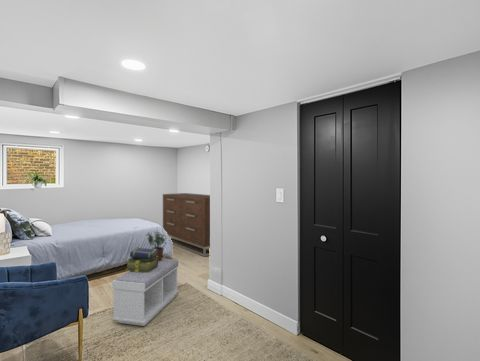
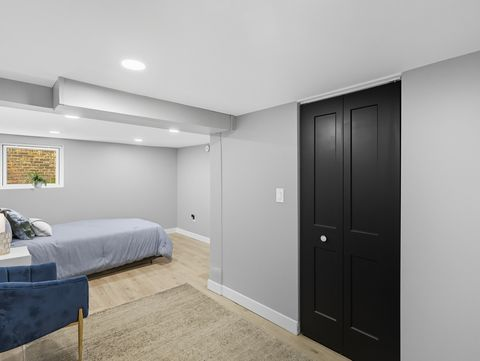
- bench (149, 287)
- dresser (192, 220)
- potted plant (157, 245)
- stack of books (143, 258)
